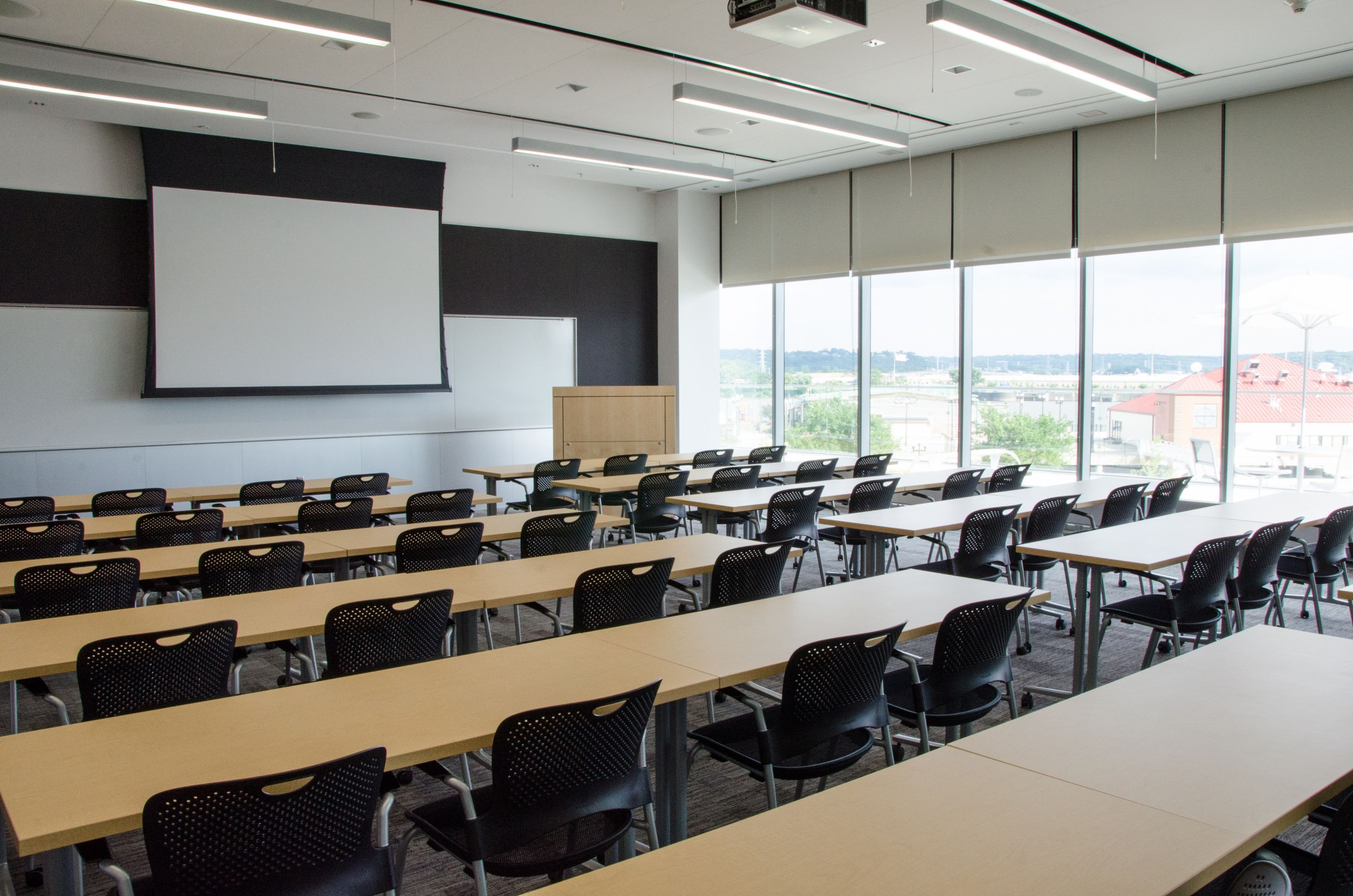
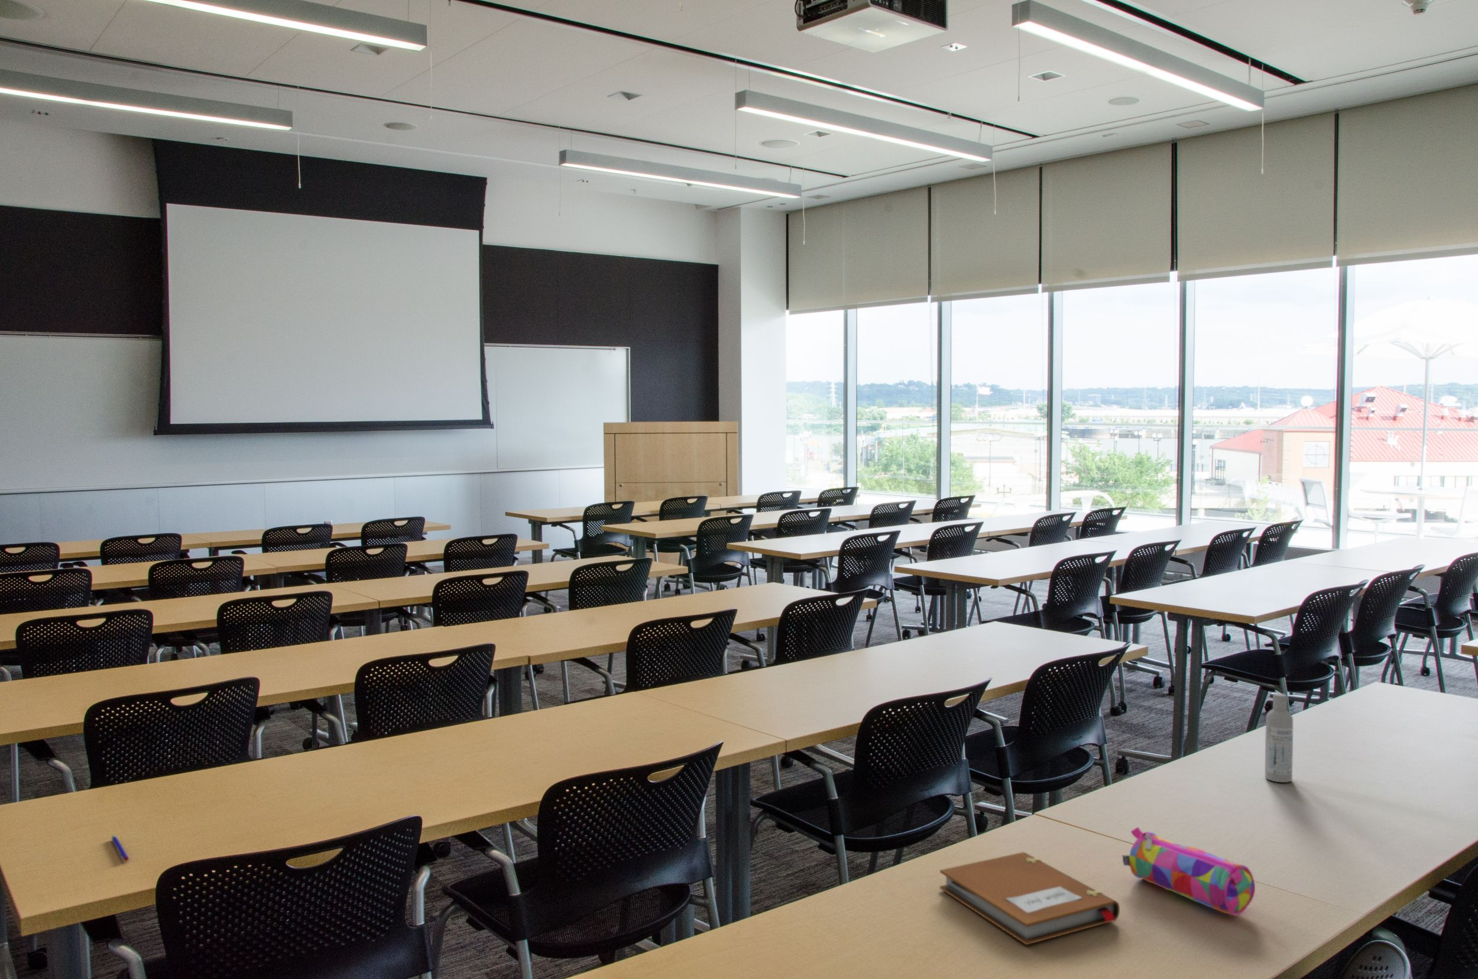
+ bottle (1279, 736)
+ notebook (1029, 895)
+ pen (119, 847)
+ pencil case (1187, 870)
